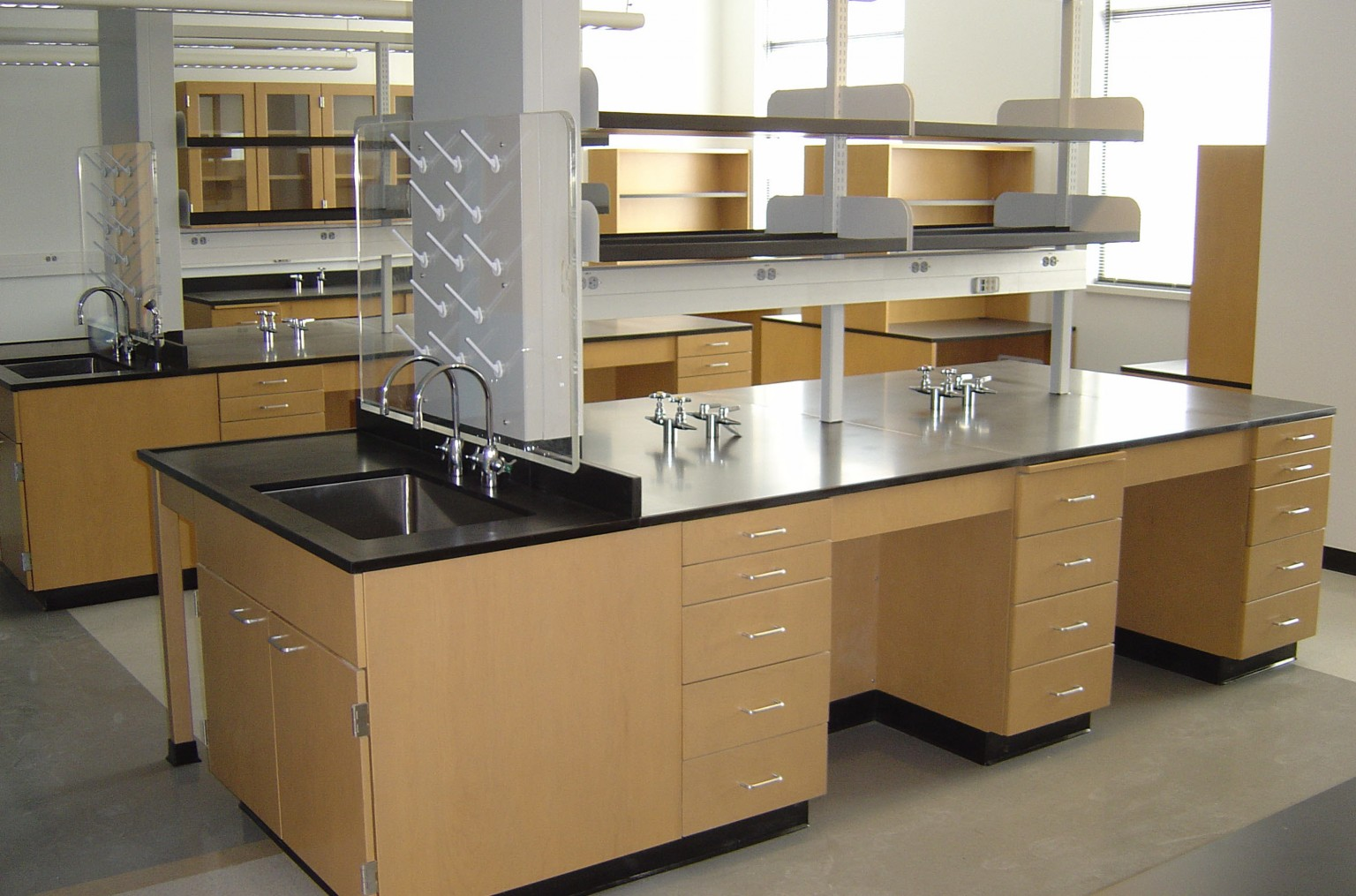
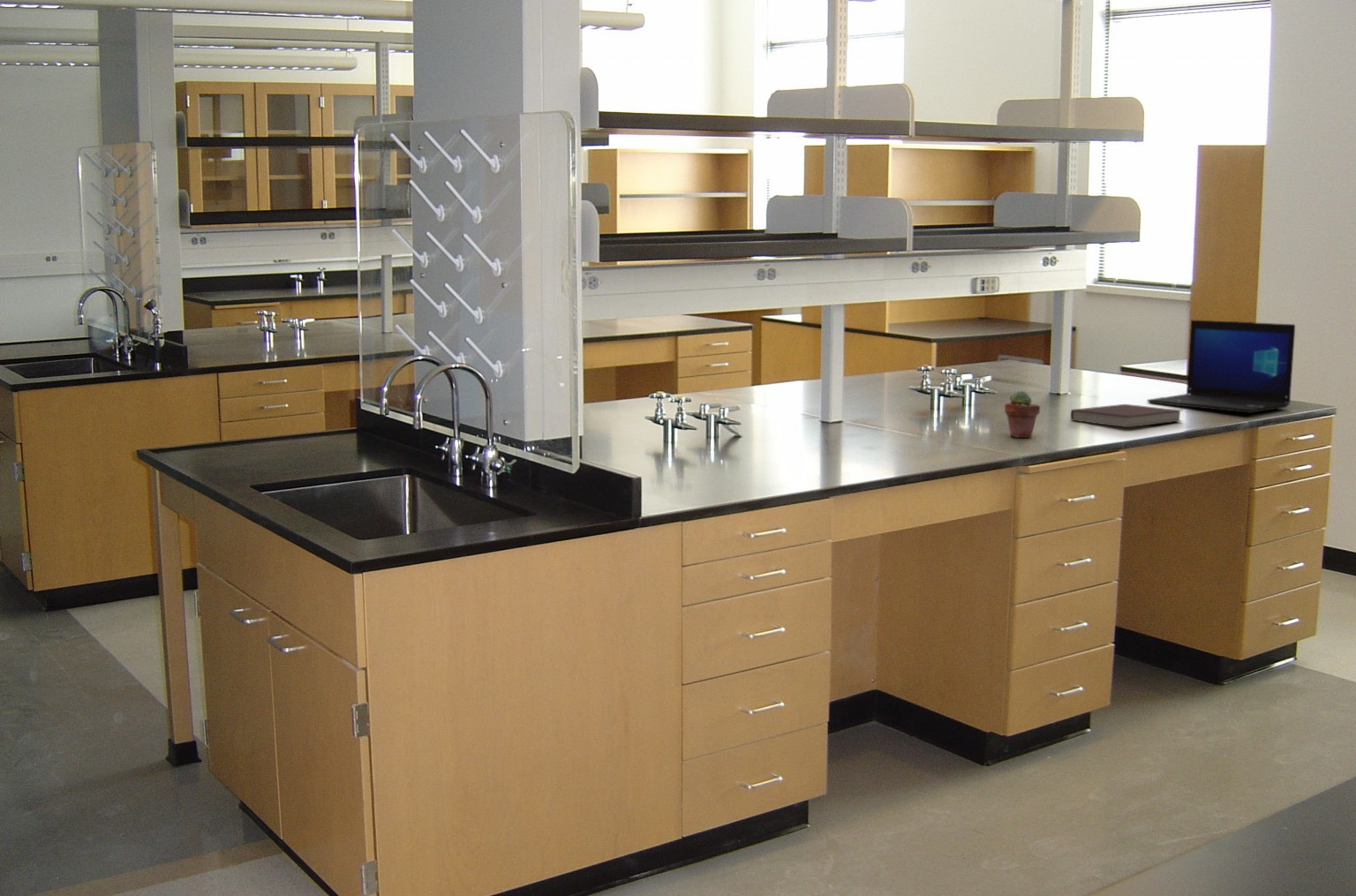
+ notebook (1126, 415)
+ potted succulent (1021, 413)
+ laptop (1220, 364)
